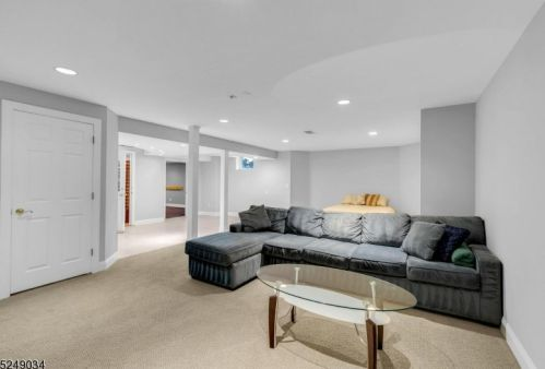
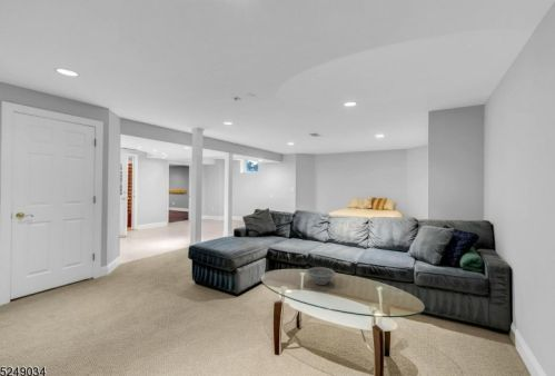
+ decorative bowl (320, 277)
